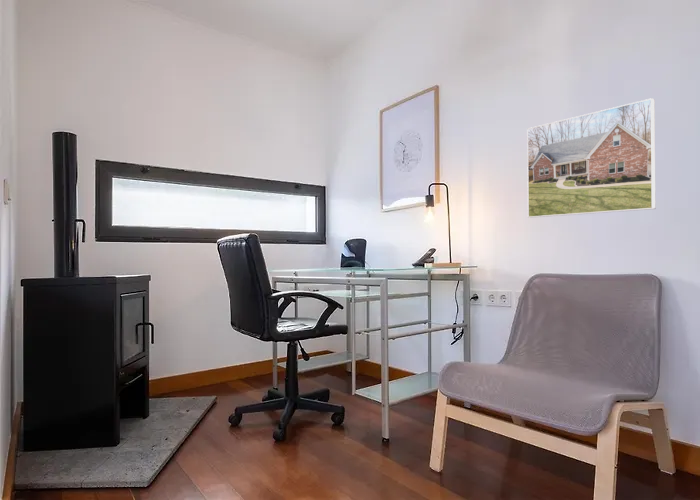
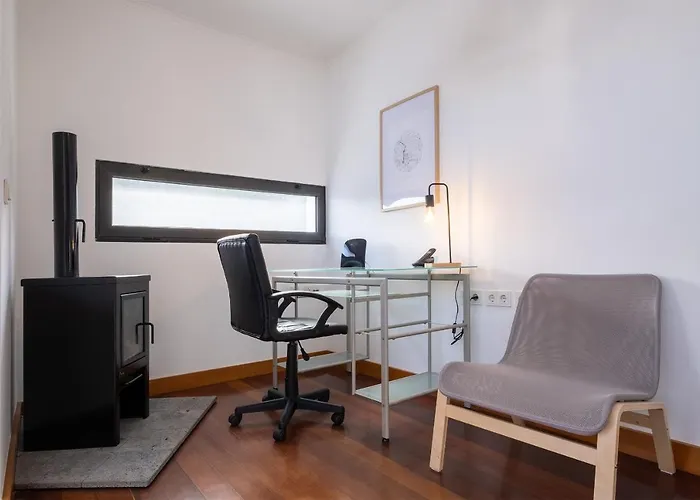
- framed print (584, 164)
